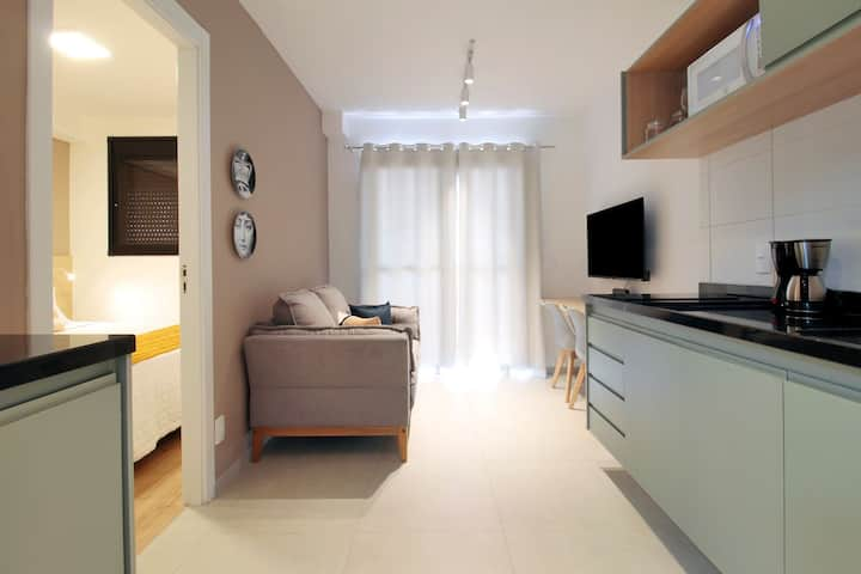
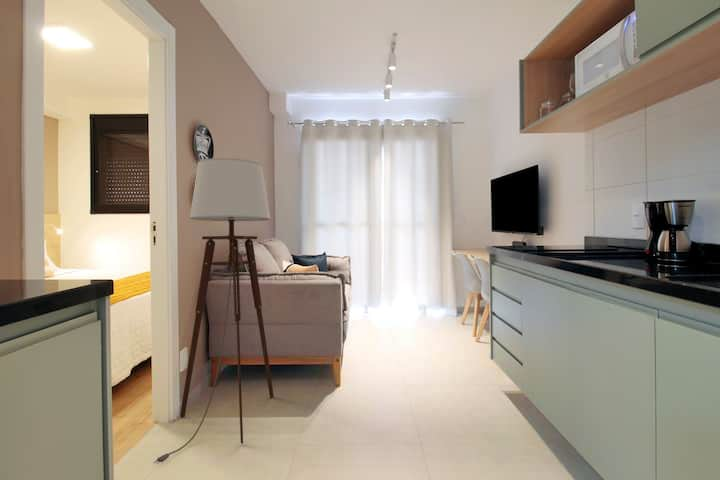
+ floor lamp (228, 293)
